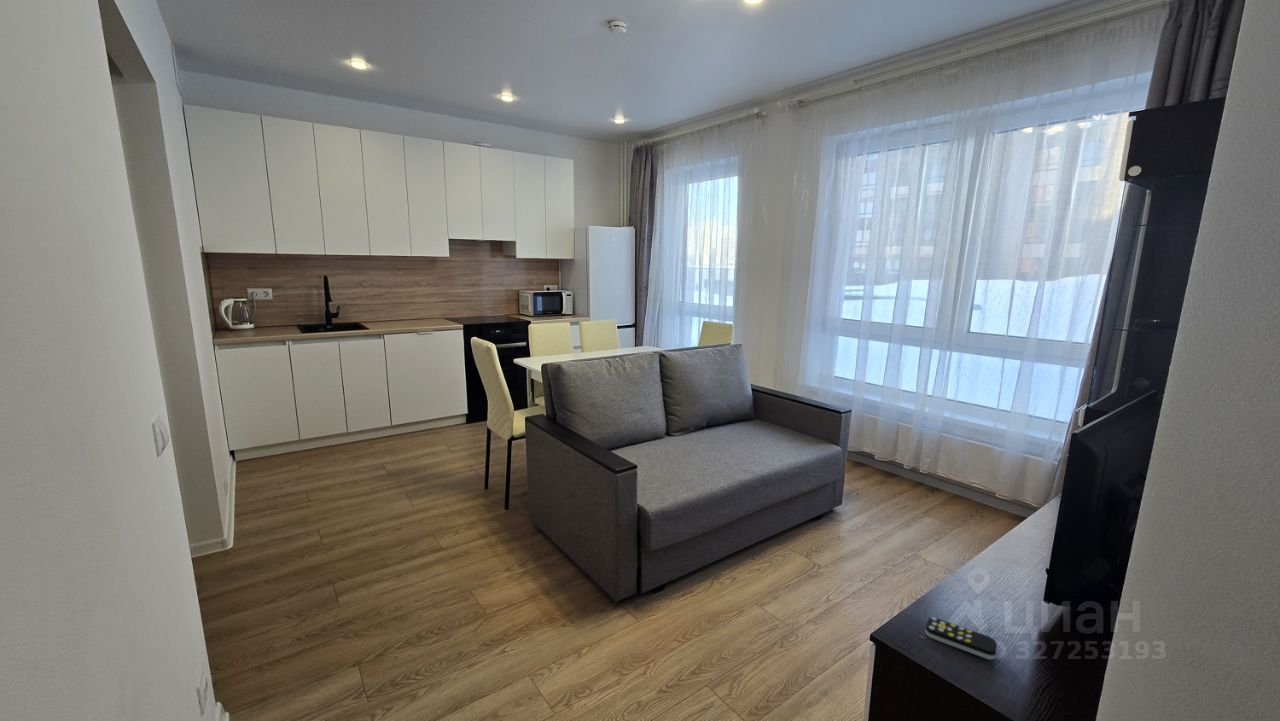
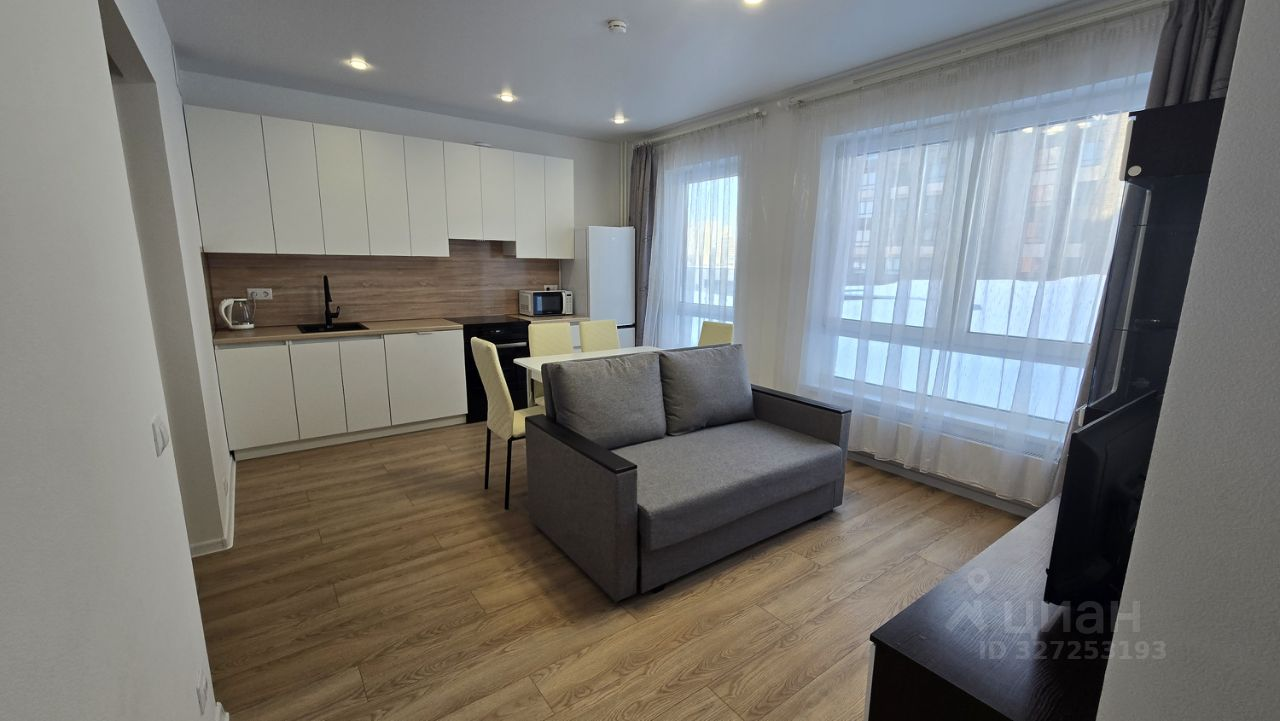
- remote control (960, 637)
